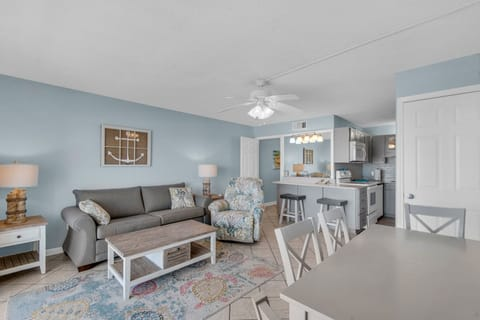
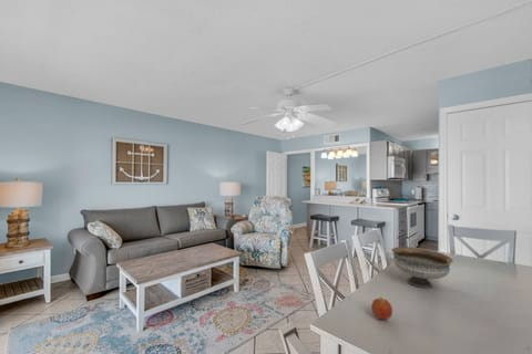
+ bowl (420, 269)
+ fruit (381, 306)
